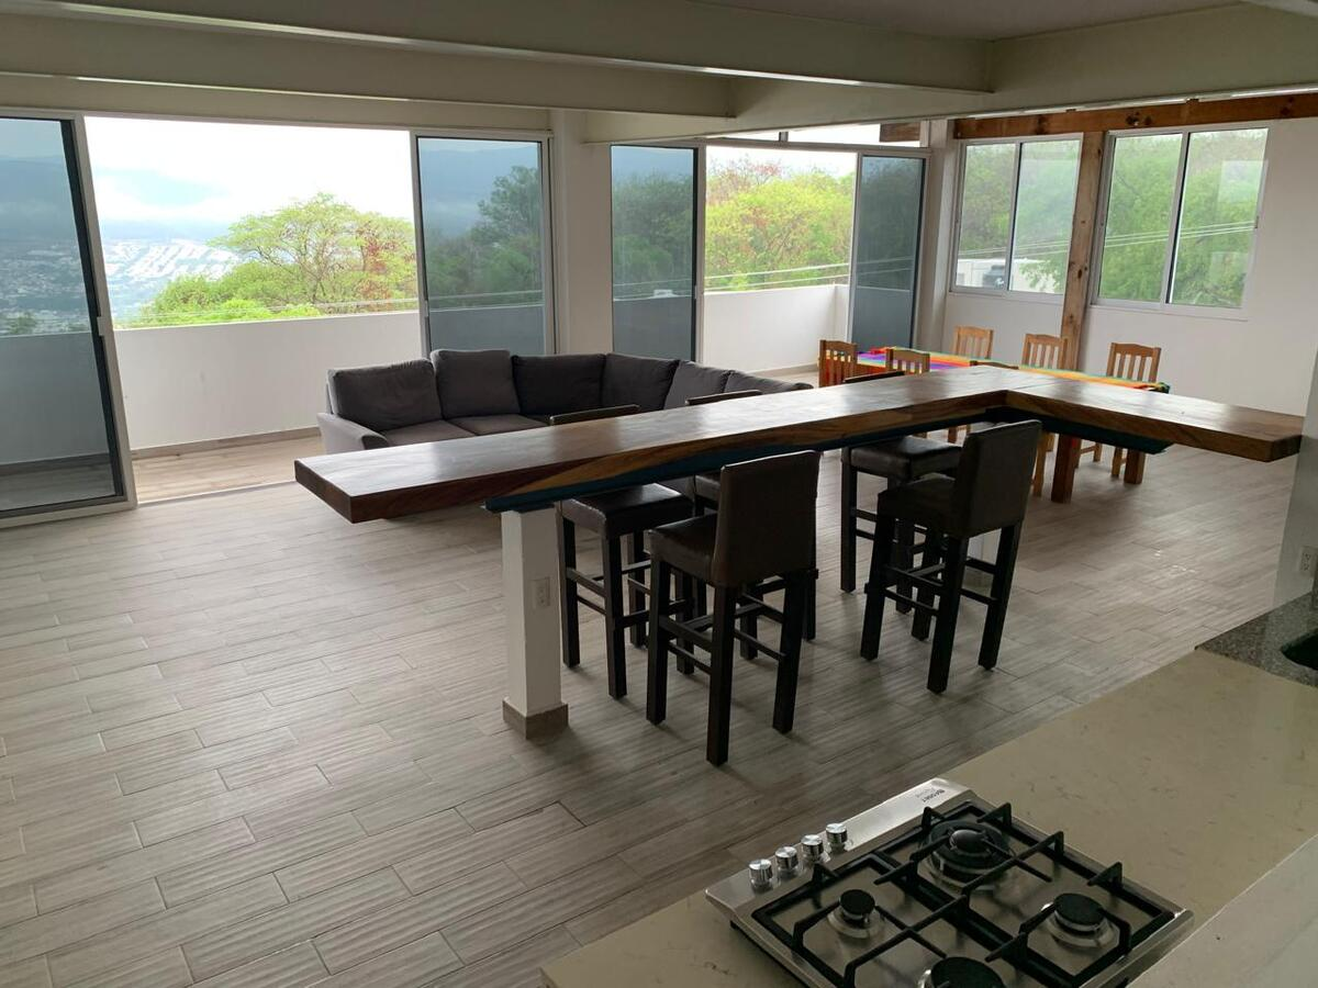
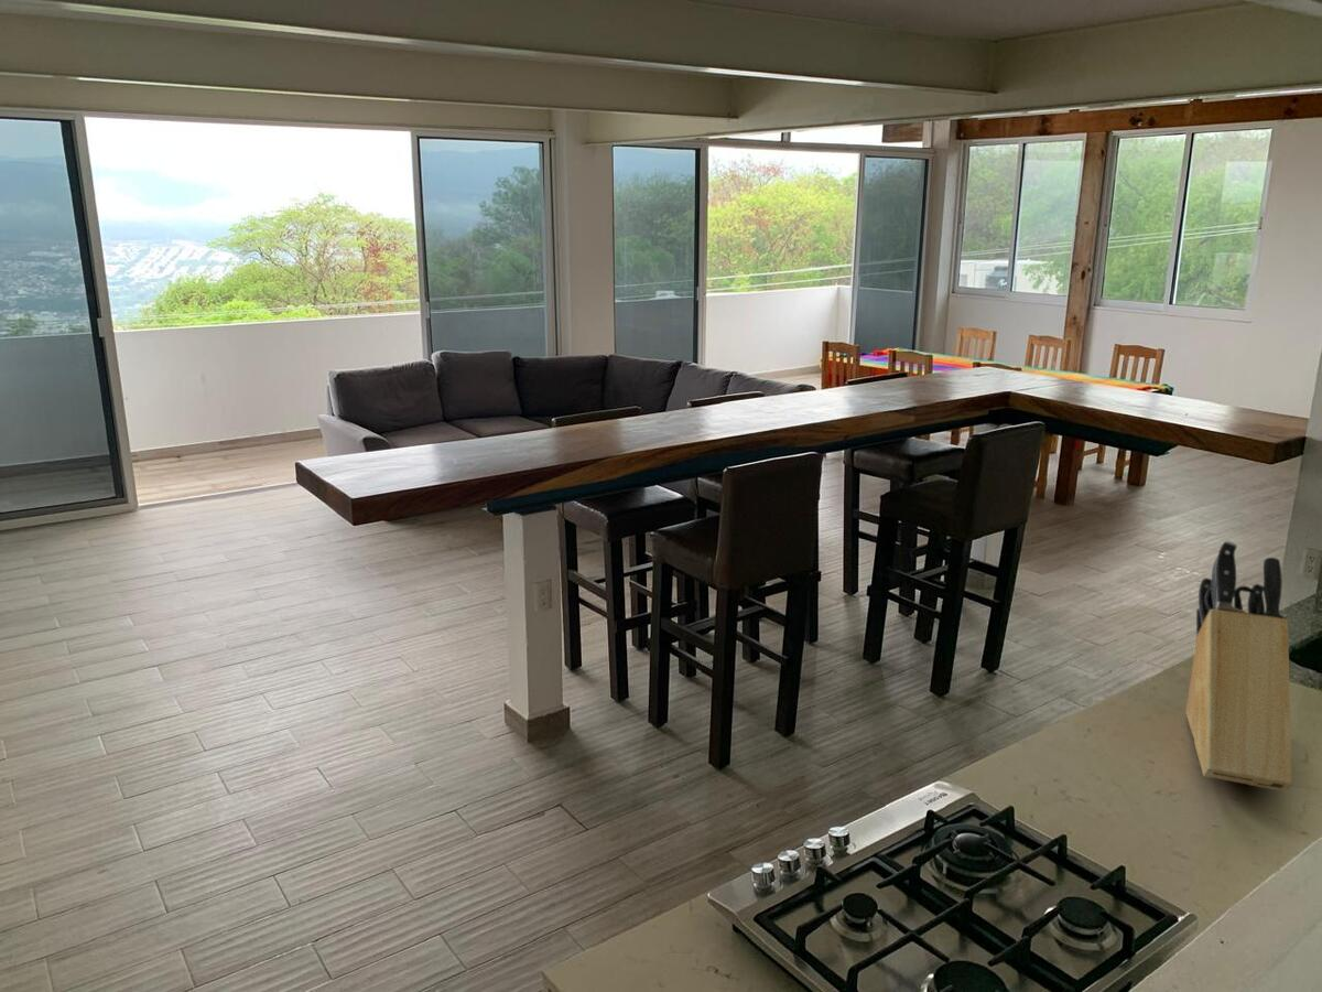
+ knife block (1243, 653)
